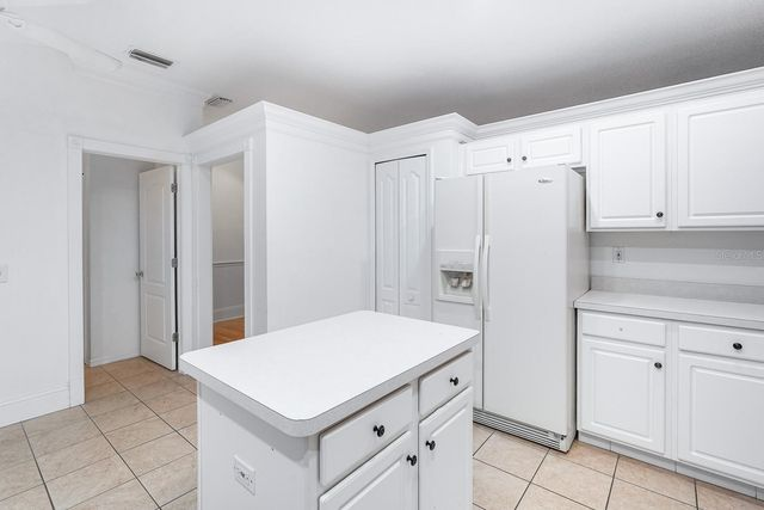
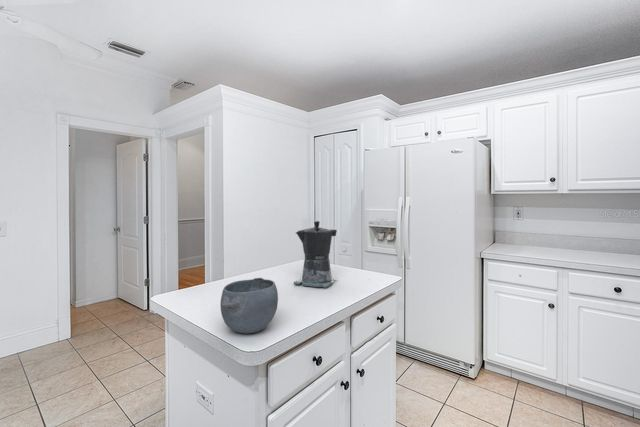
+ coffee maker (317, 251)
+ bowl (250, 305)
